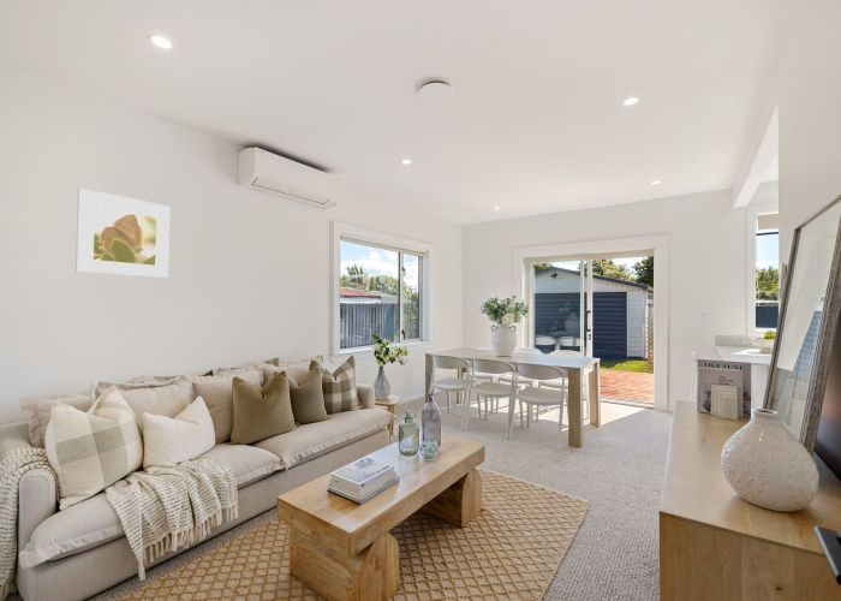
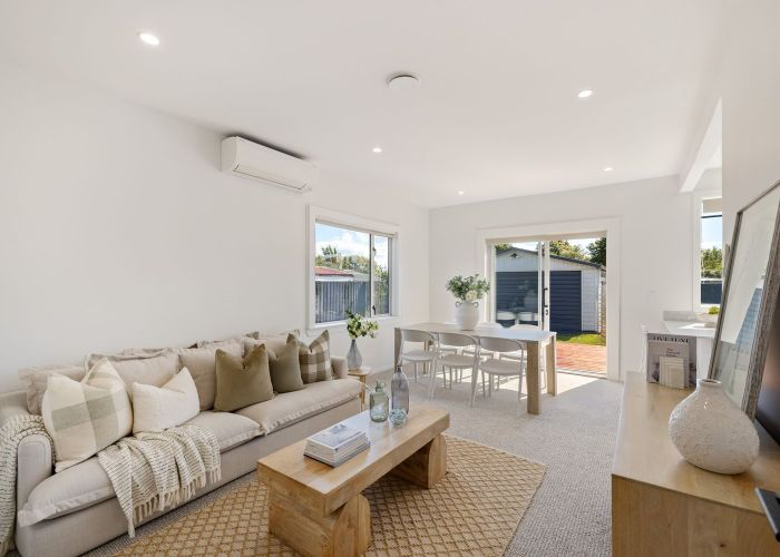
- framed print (126, 236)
